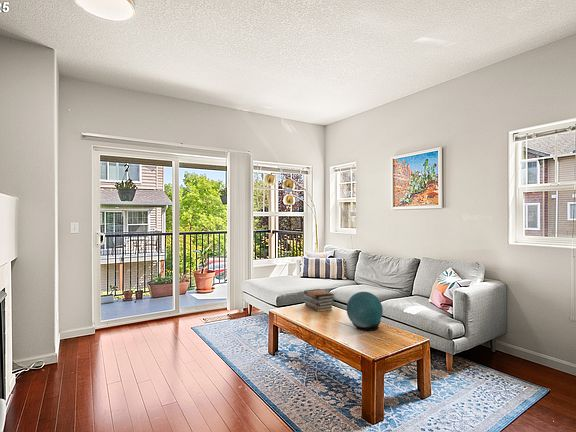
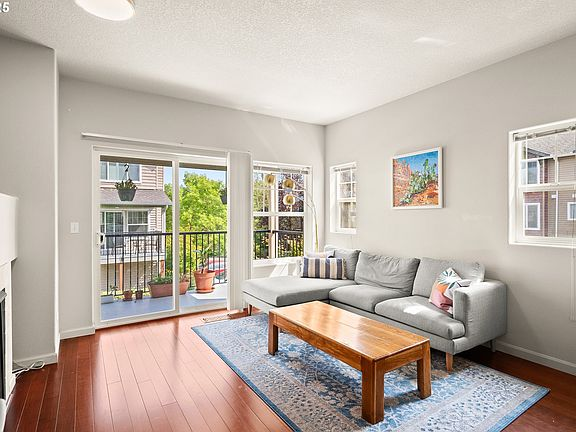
- book stack (318, 299)
- decorative orb (364, 309)
